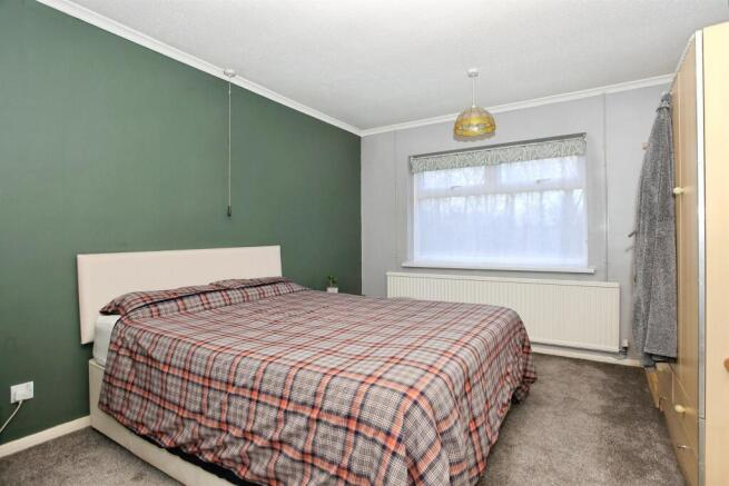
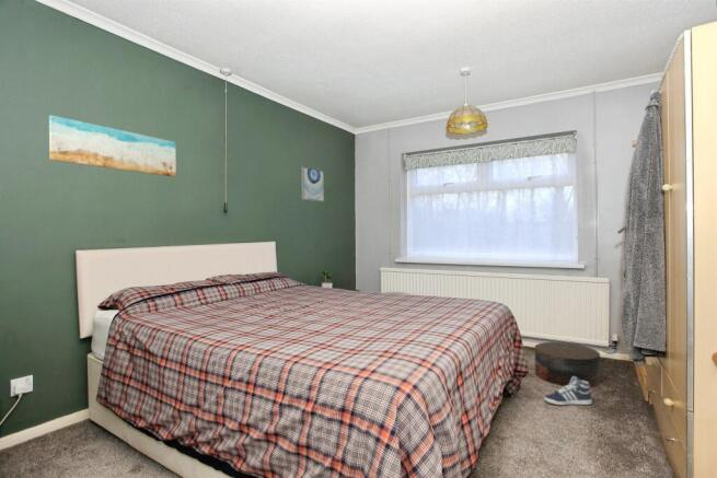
+ stool (566, 363)
+ wall art (119, 150)
+ wall art (313, 185)
+ sneaker (567, 389)
